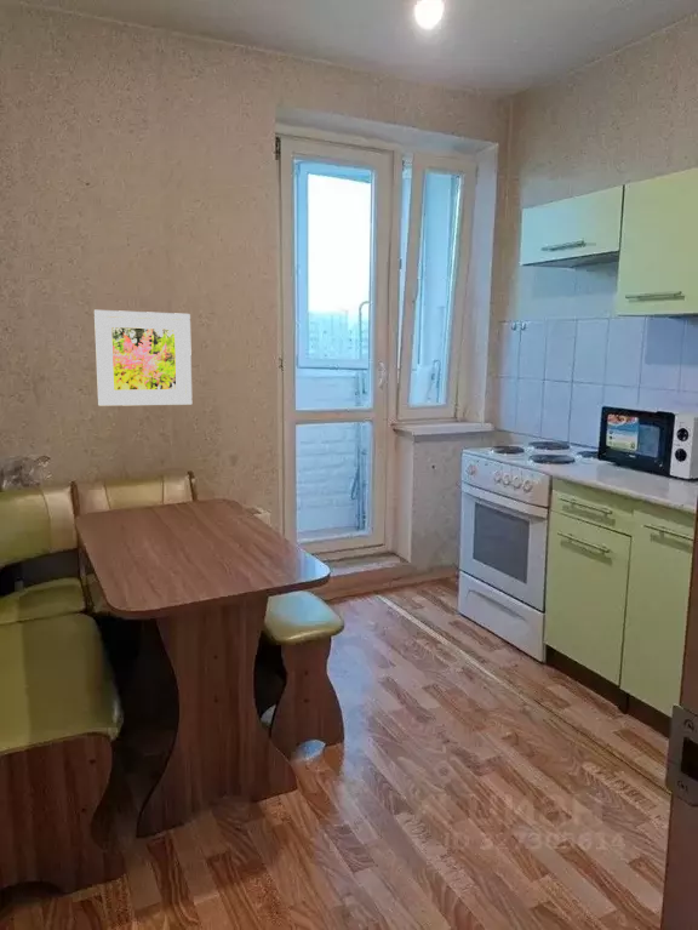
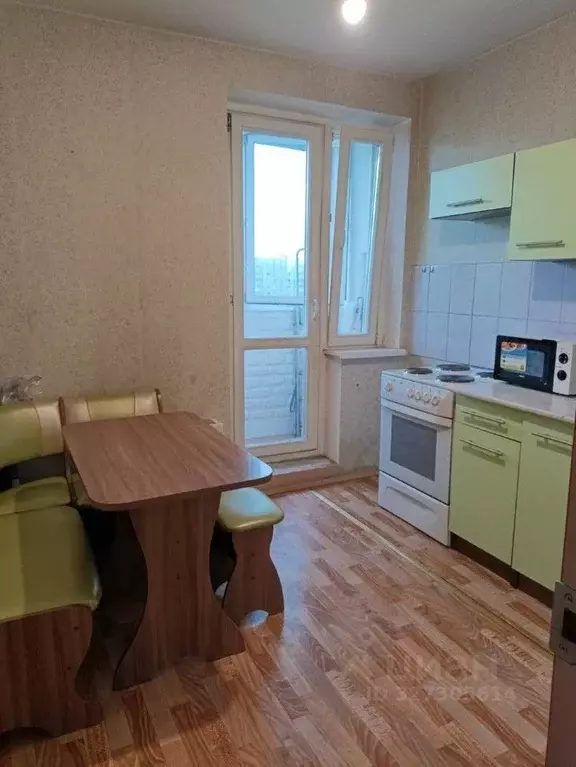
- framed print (144, 359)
